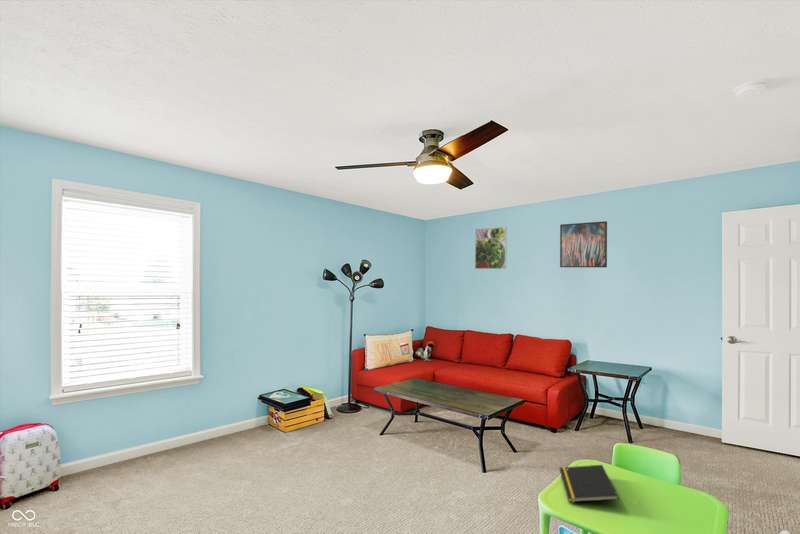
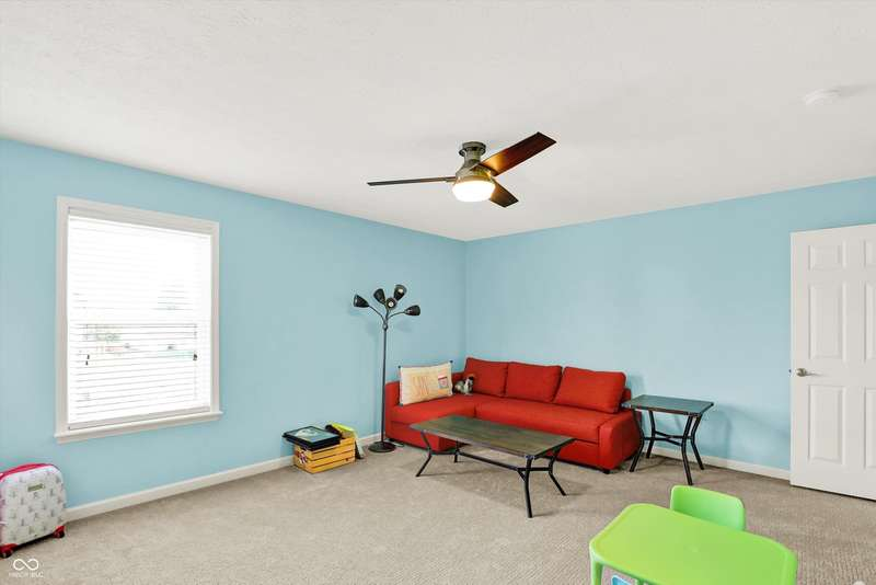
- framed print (490, 248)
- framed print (582, 245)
- notepad (586, 482)
